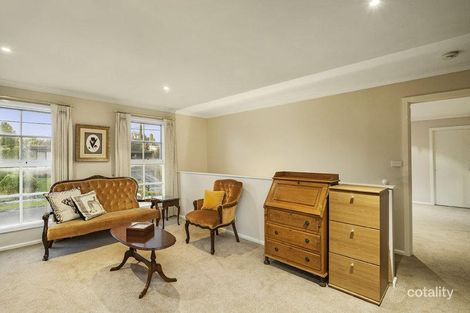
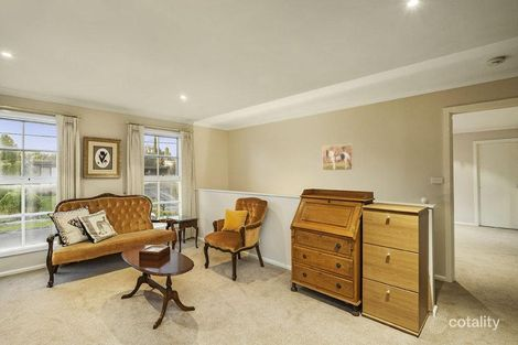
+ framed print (336, 158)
